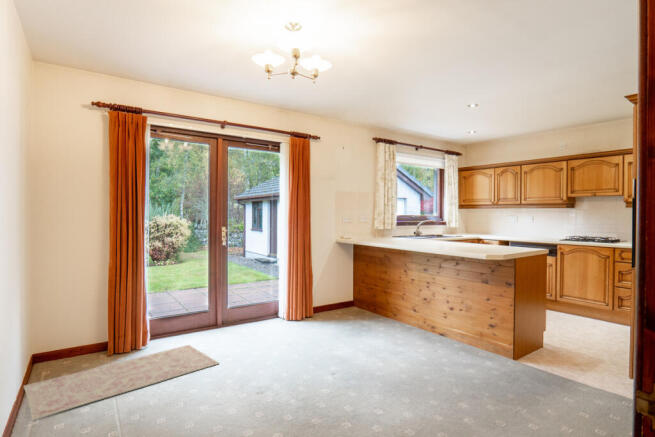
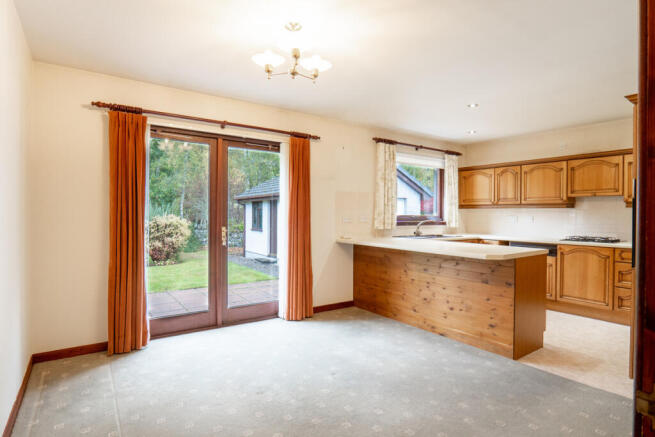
- rug (128, 373)
